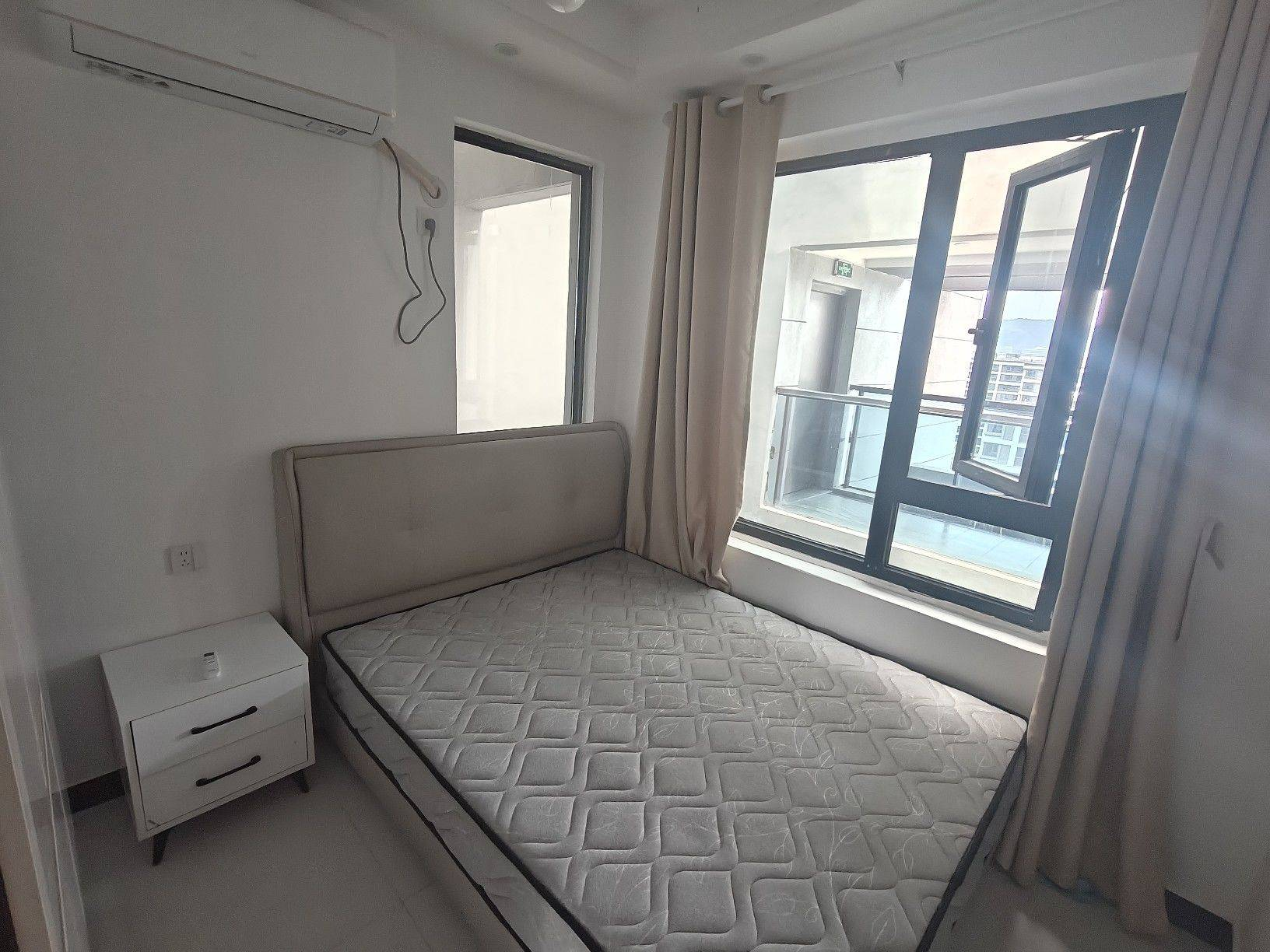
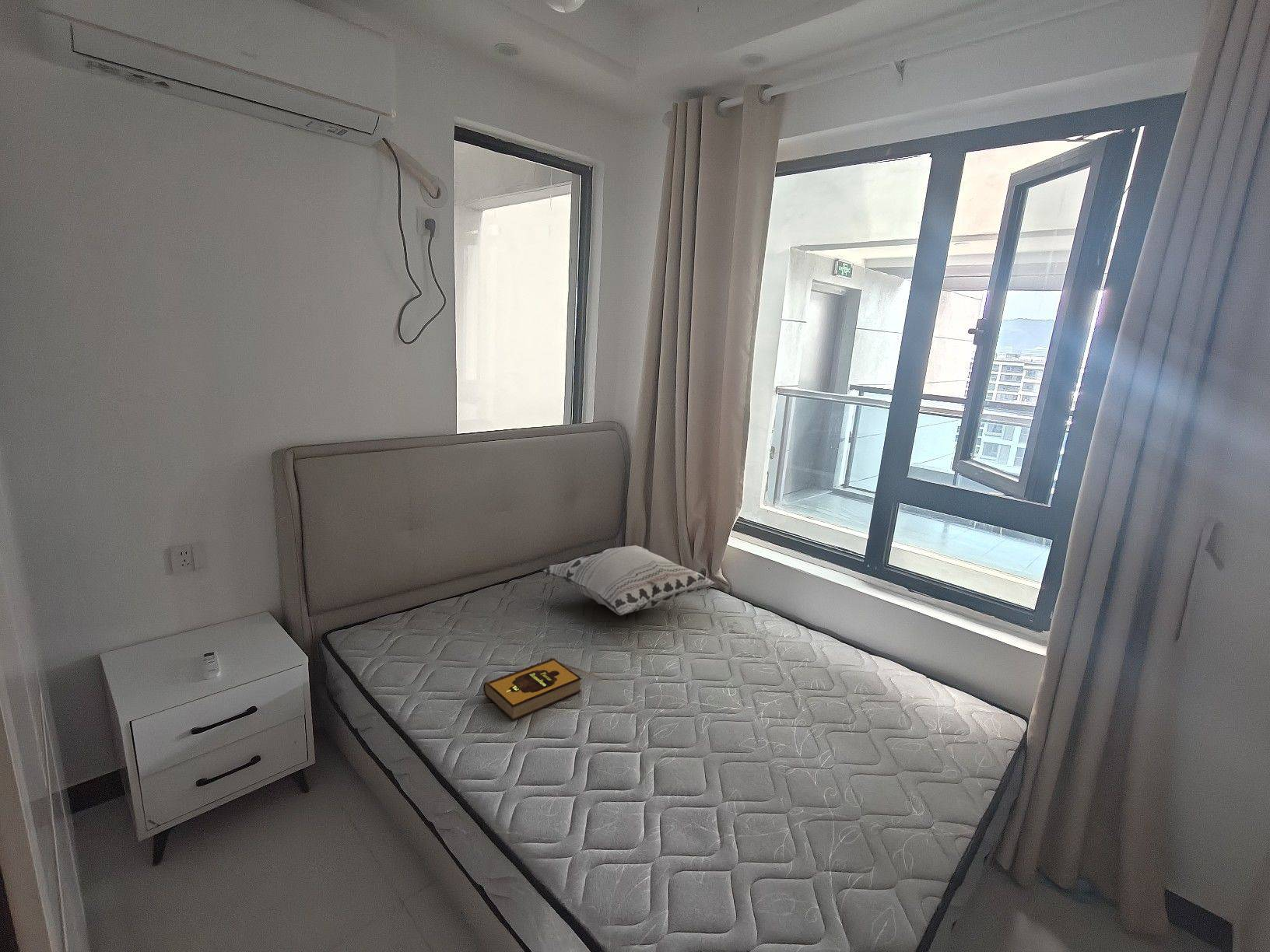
+ hardback book (532, 685)
+ decorative pillow (628, 576)
